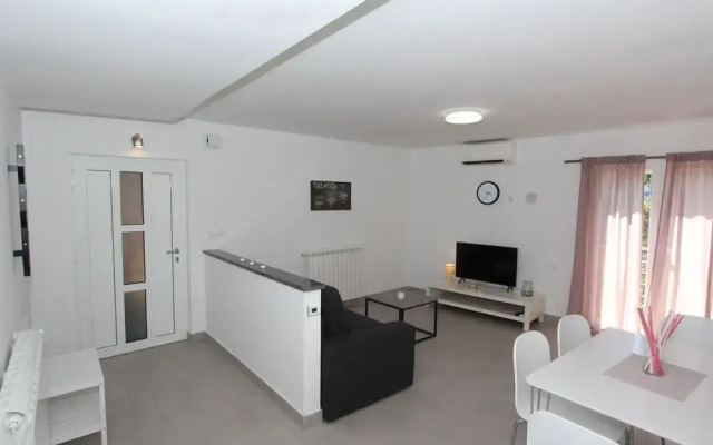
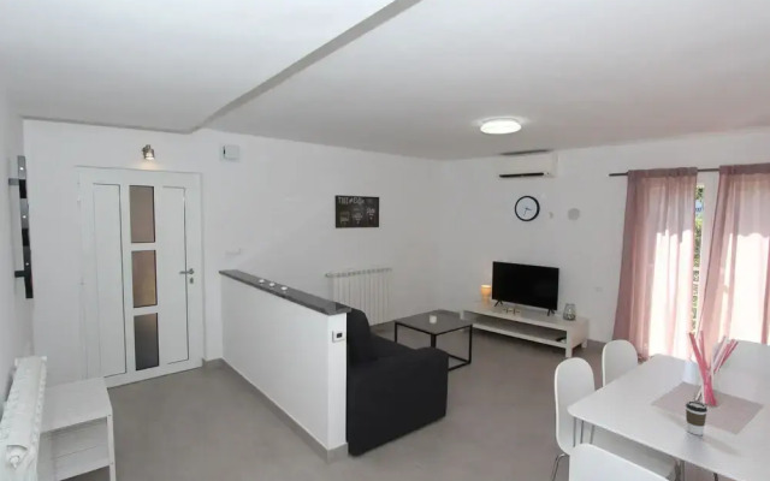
+ coffee cup (695, 417)
